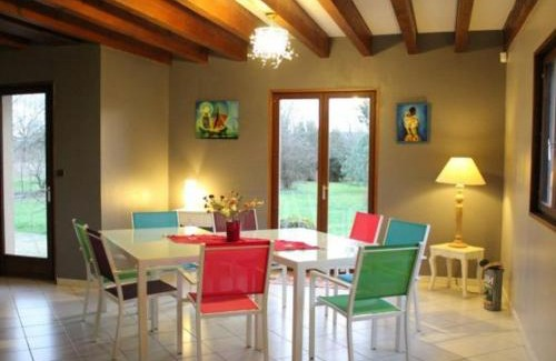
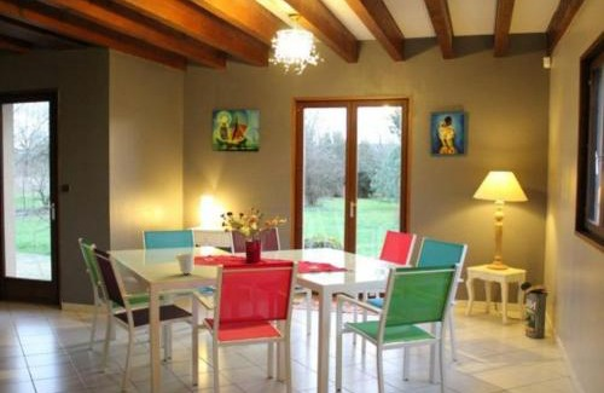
+ cup (185, 262)
